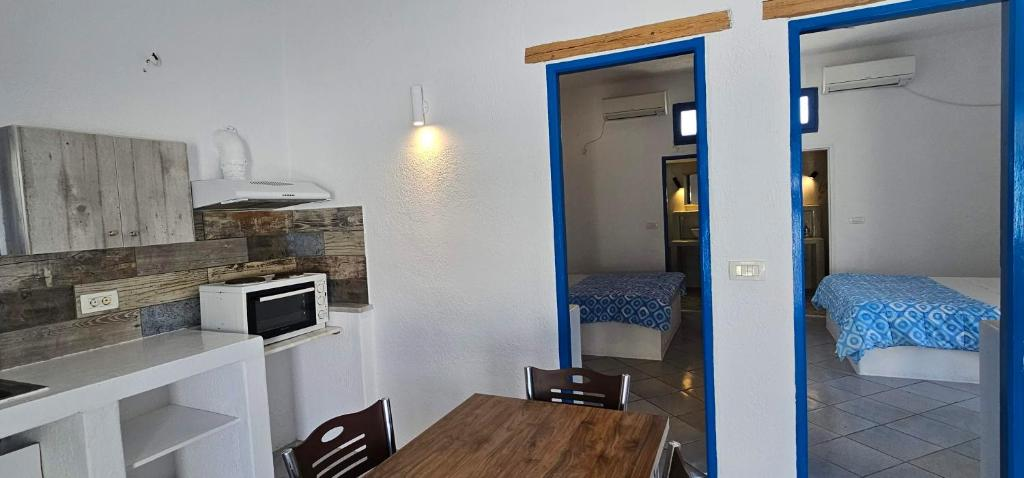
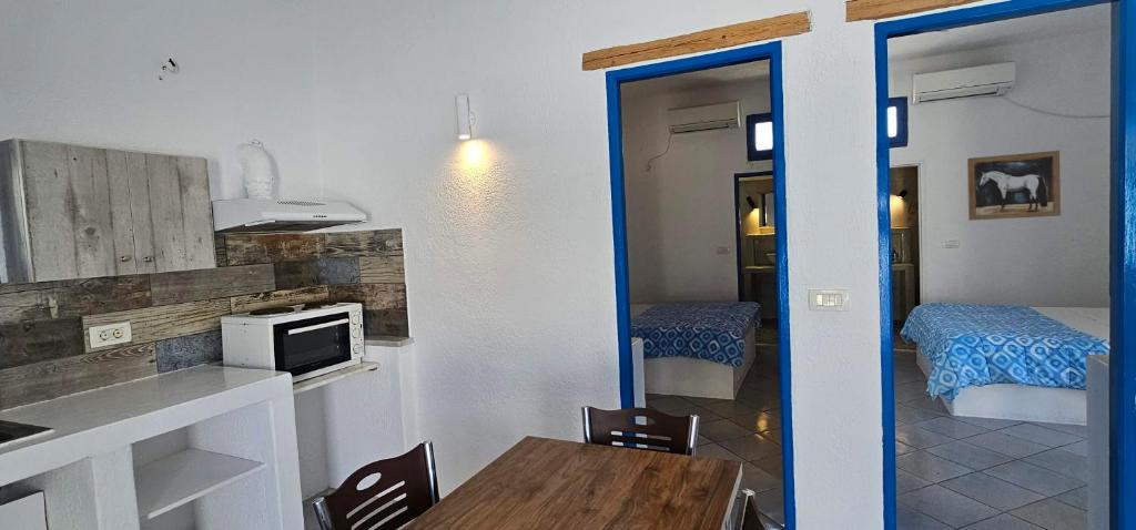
+ wall art (1012, 186)
